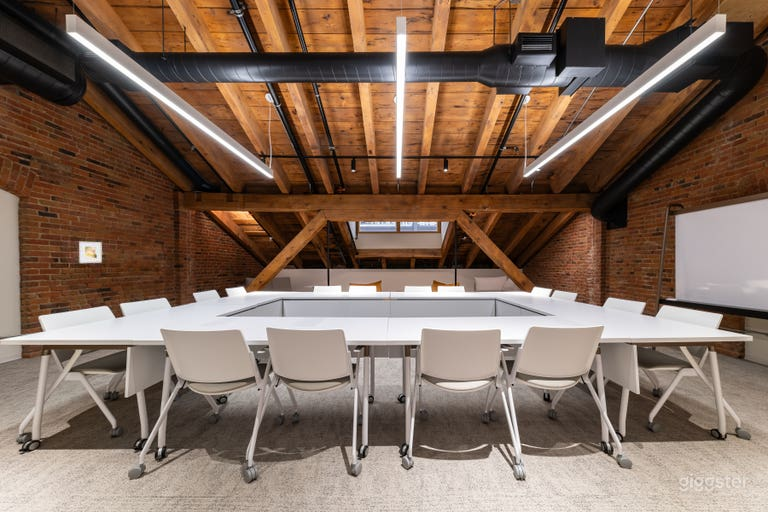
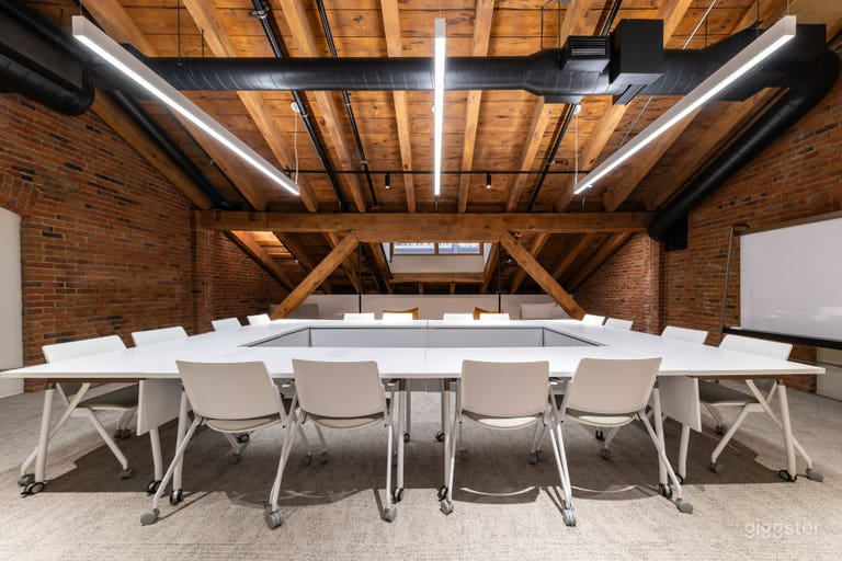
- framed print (90, 252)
